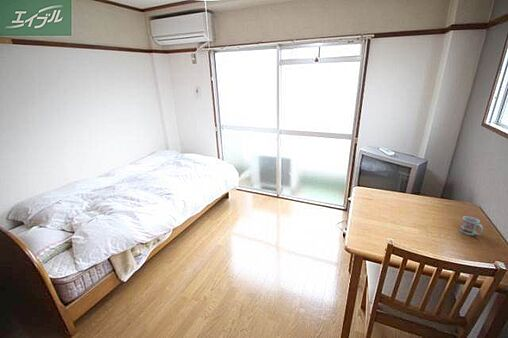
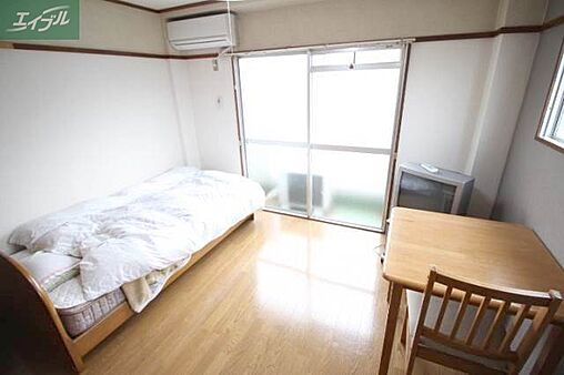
- cup (472, 226)
